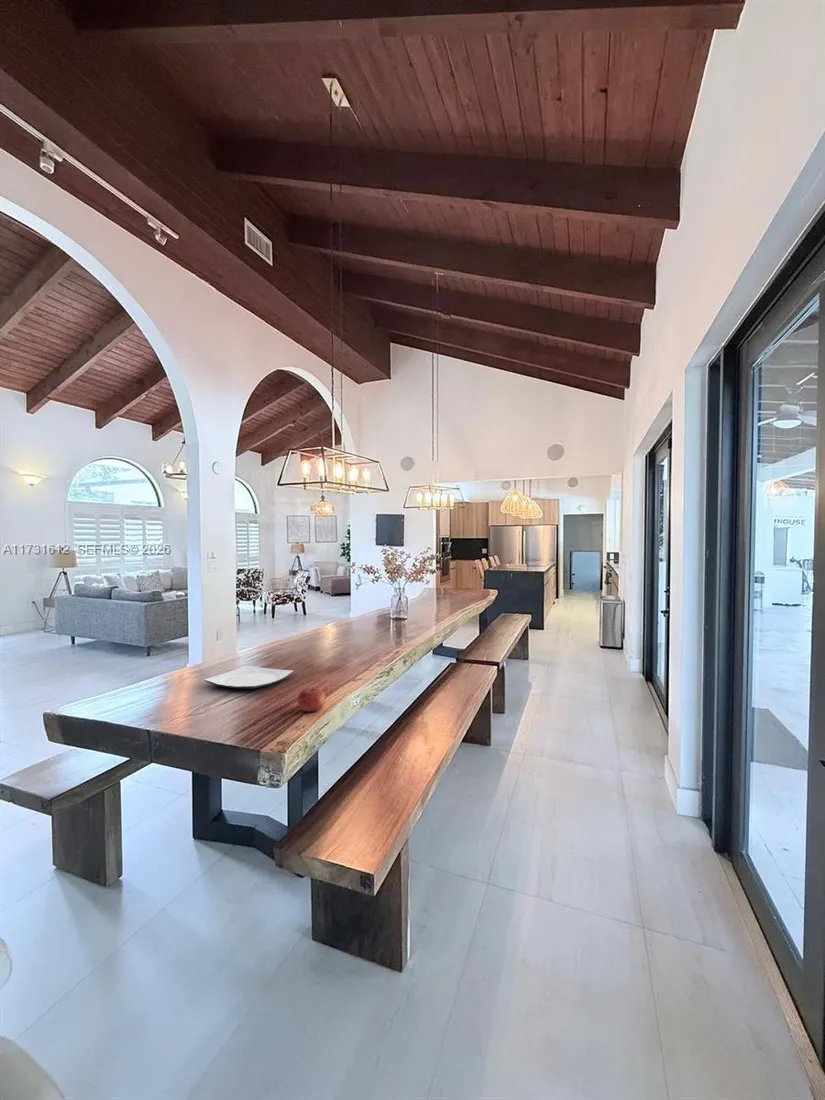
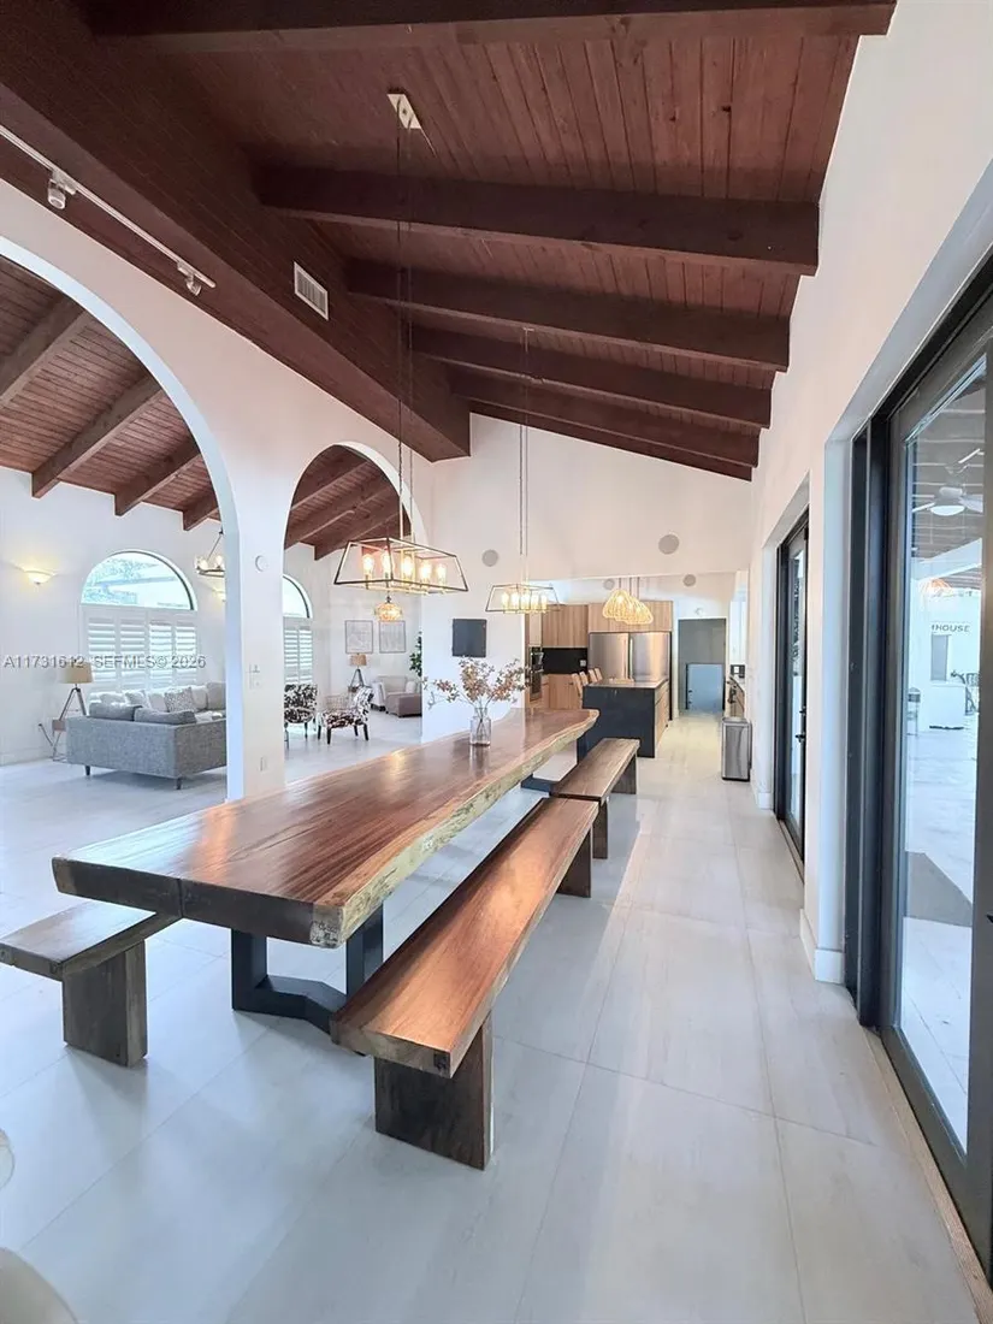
- plate (250, 678)
- fruit (311, 698)
